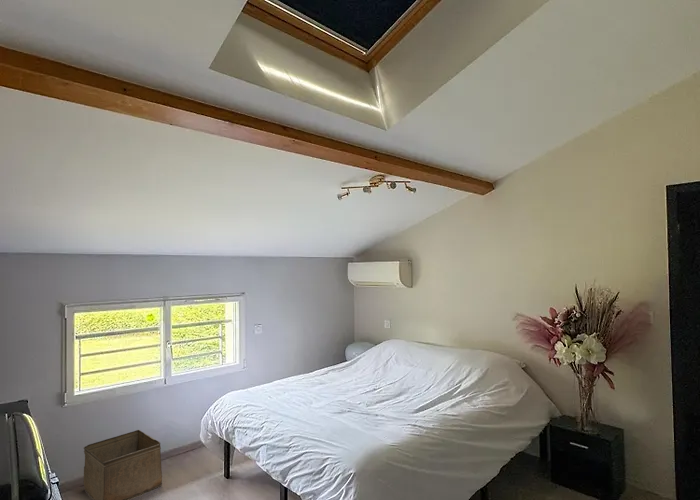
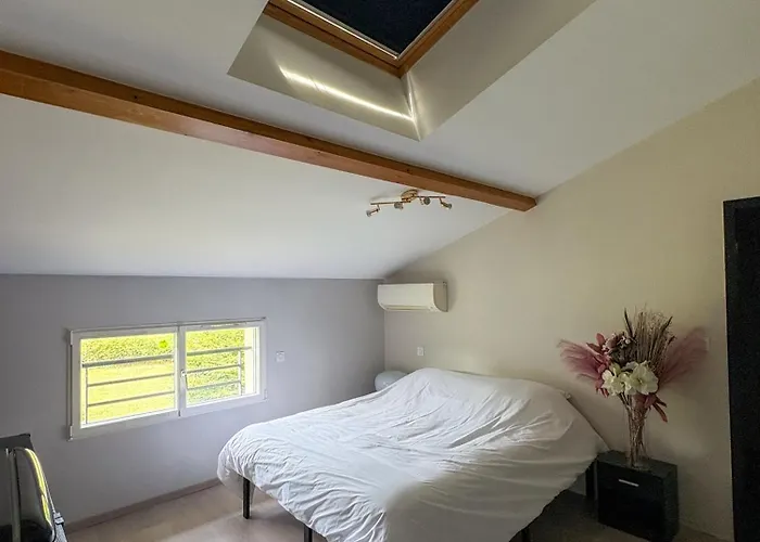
- storage bin (122, 465)
